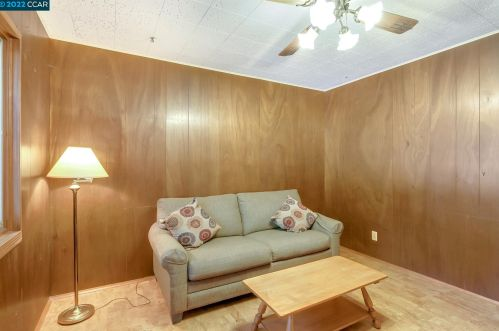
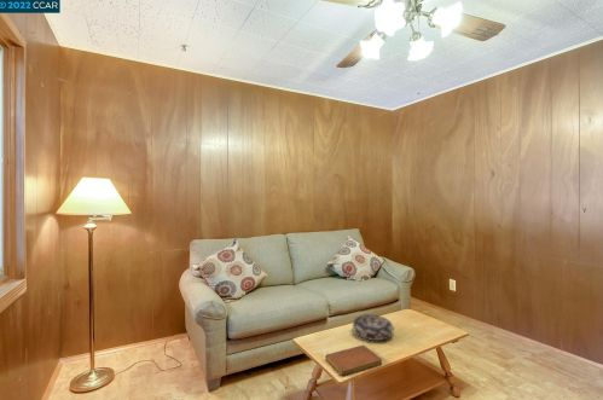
+ notebook (353, 359)
+ decorative bowl (372, 326)
